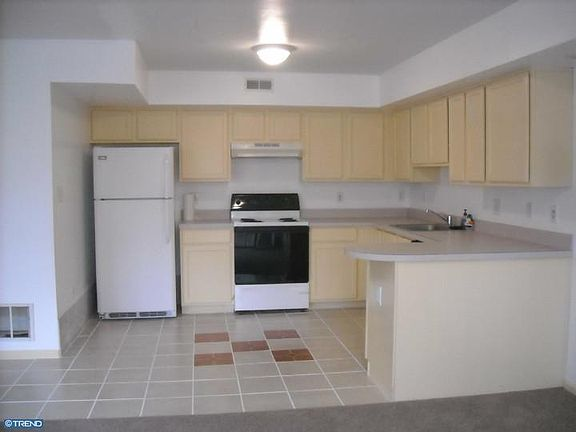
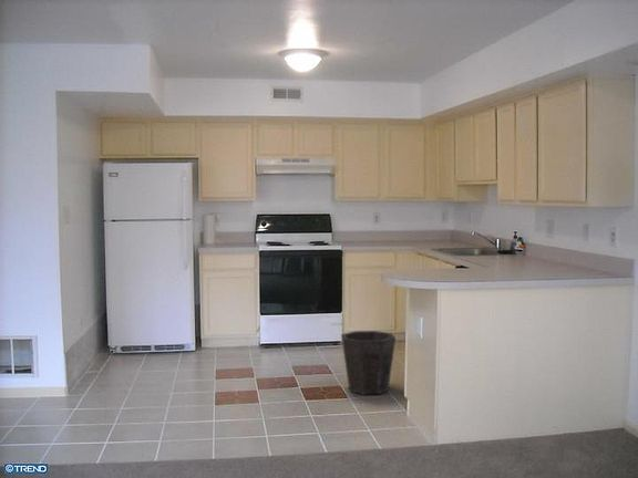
+ waste bin (368, 362)
